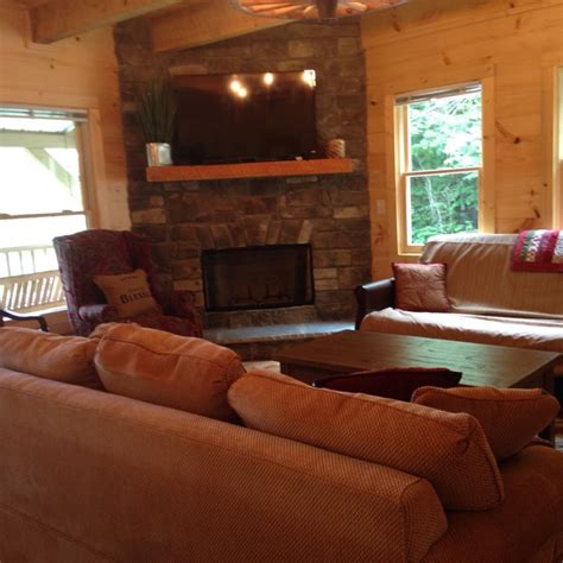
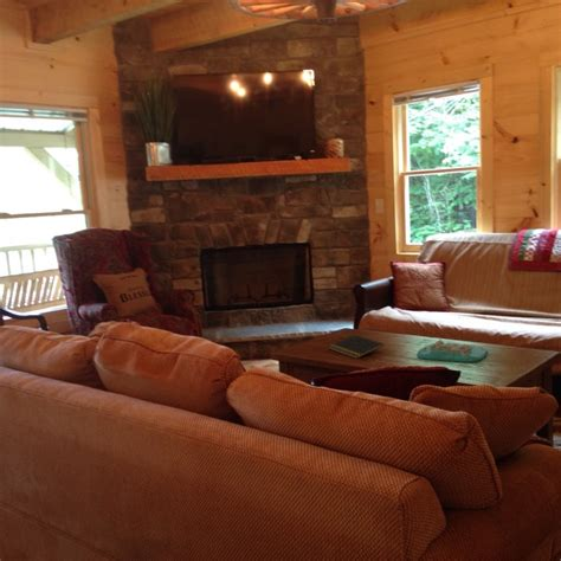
+ notepad (355, 346)
+ decorative tray (452, 343)
